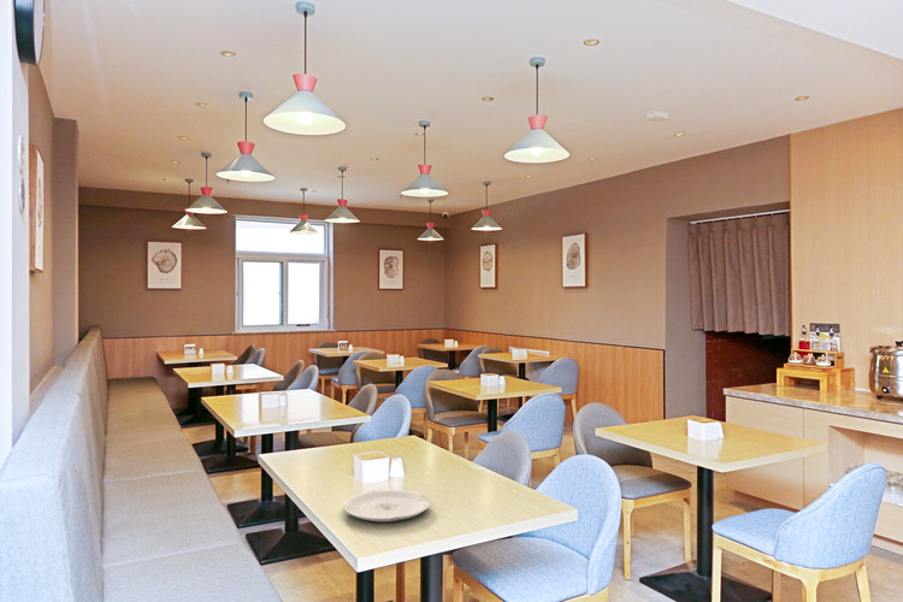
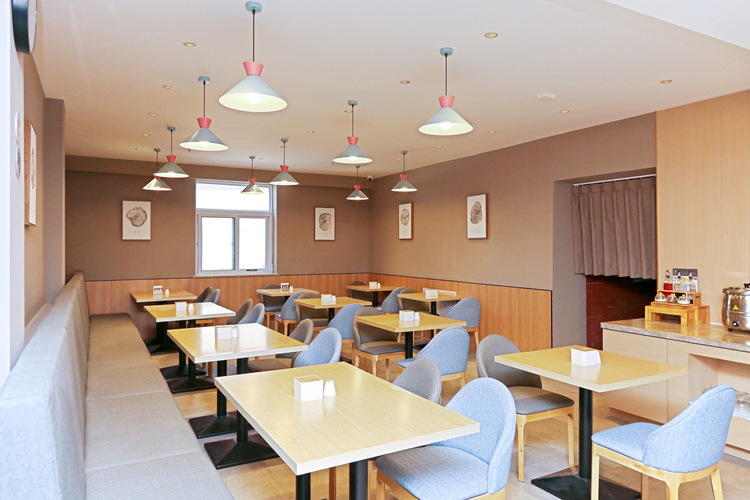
- plate (386, 506)
